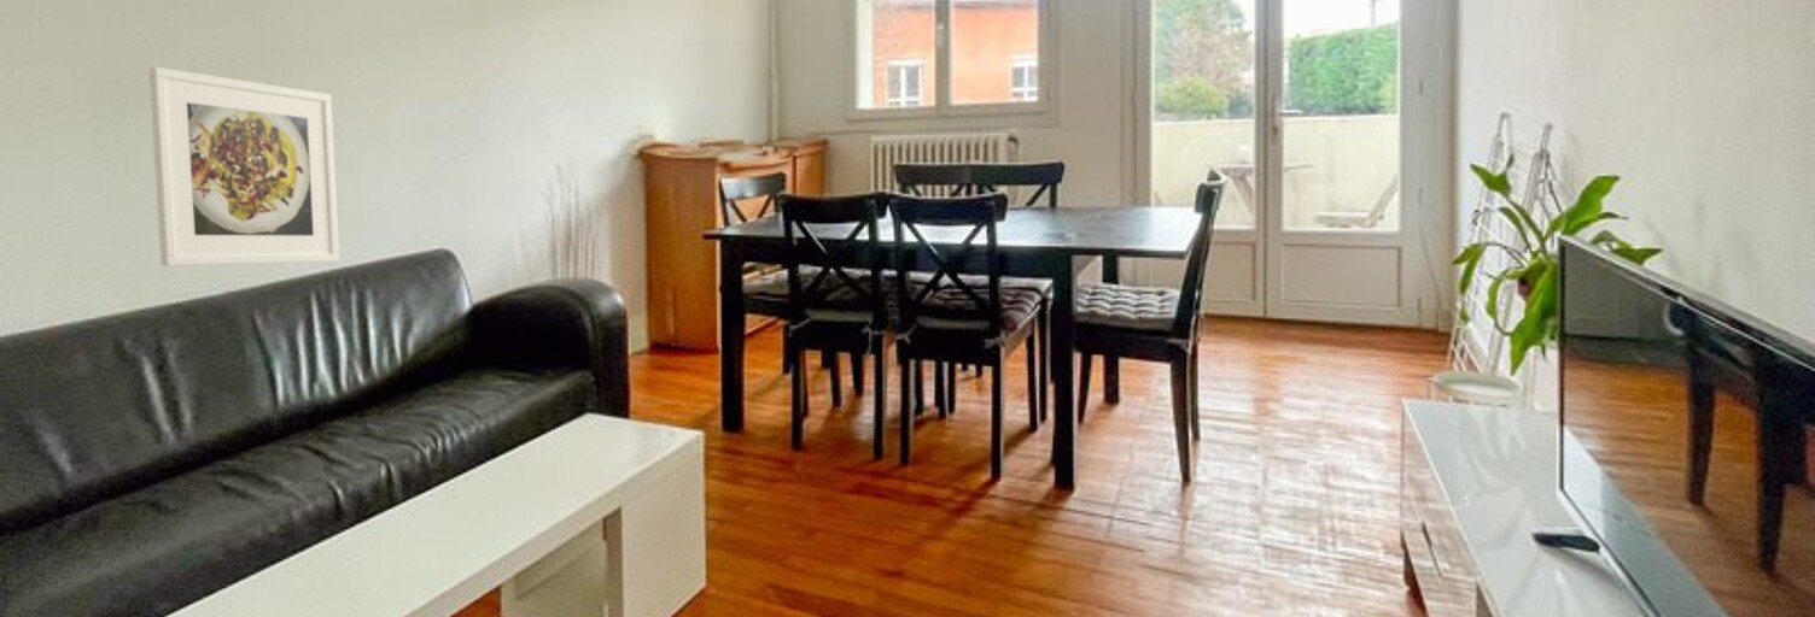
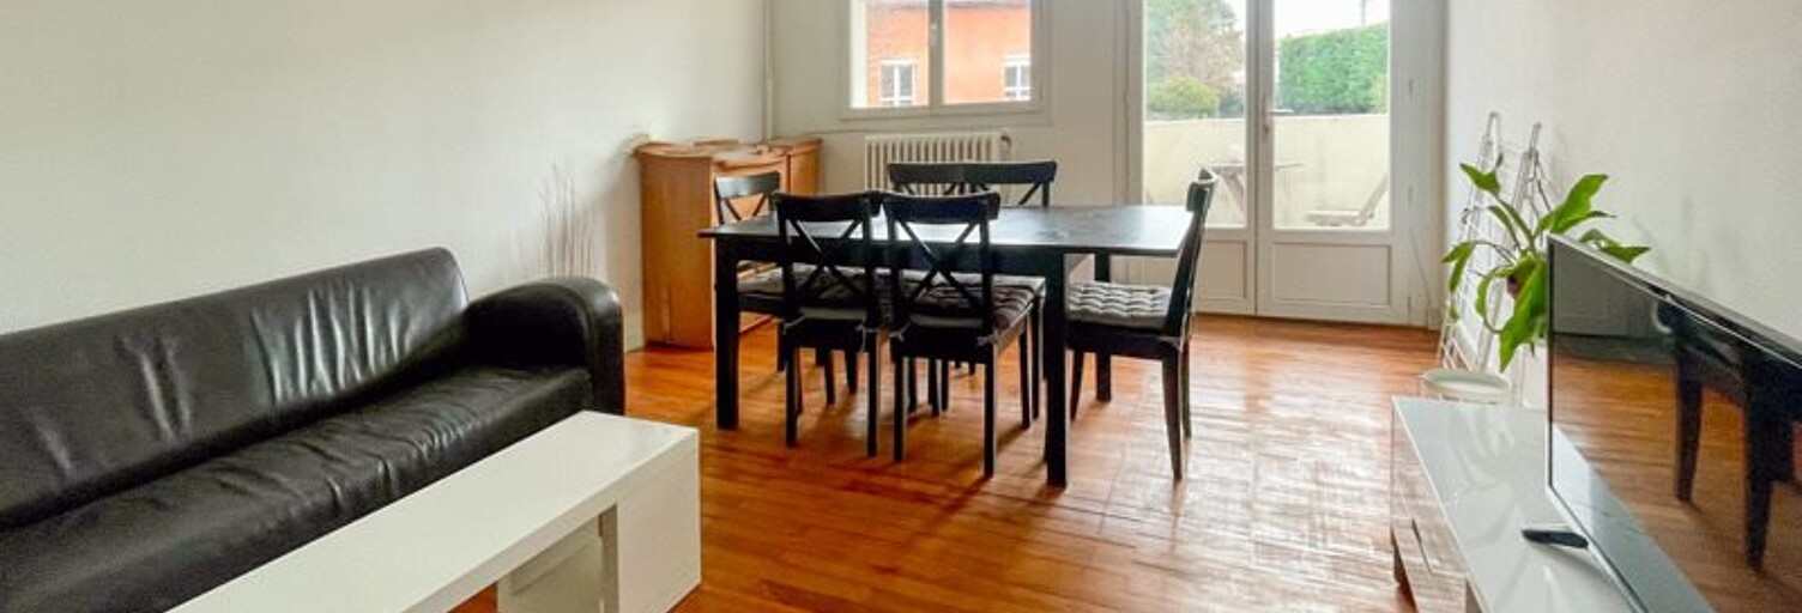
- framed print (252, 172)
